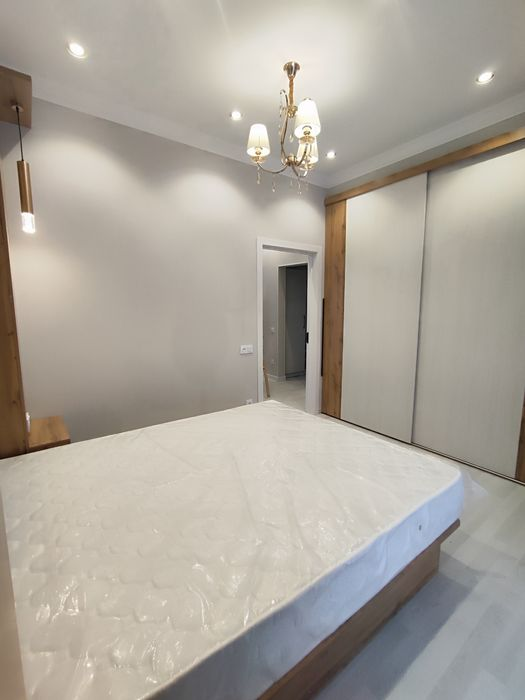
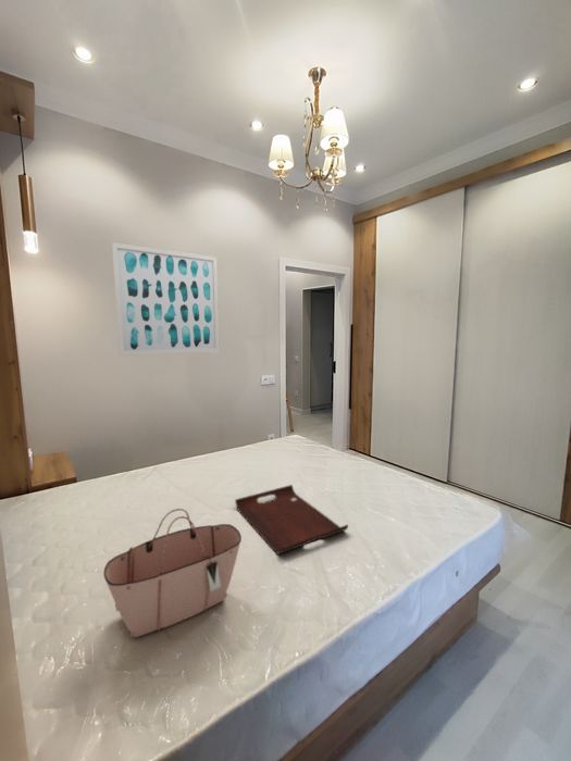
+ tote bag (177, 561)
+ wall art (171, 303)
+ serving tray (287, 515)
